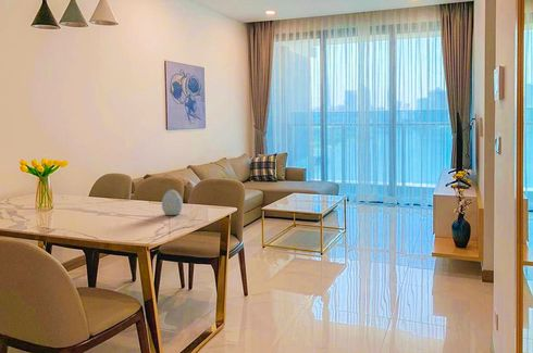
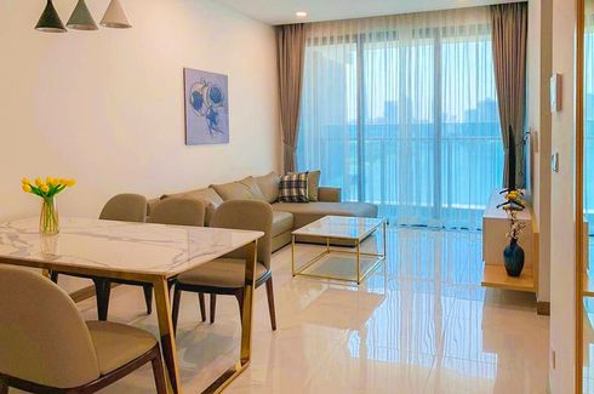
- decorative egg (172, 202)
